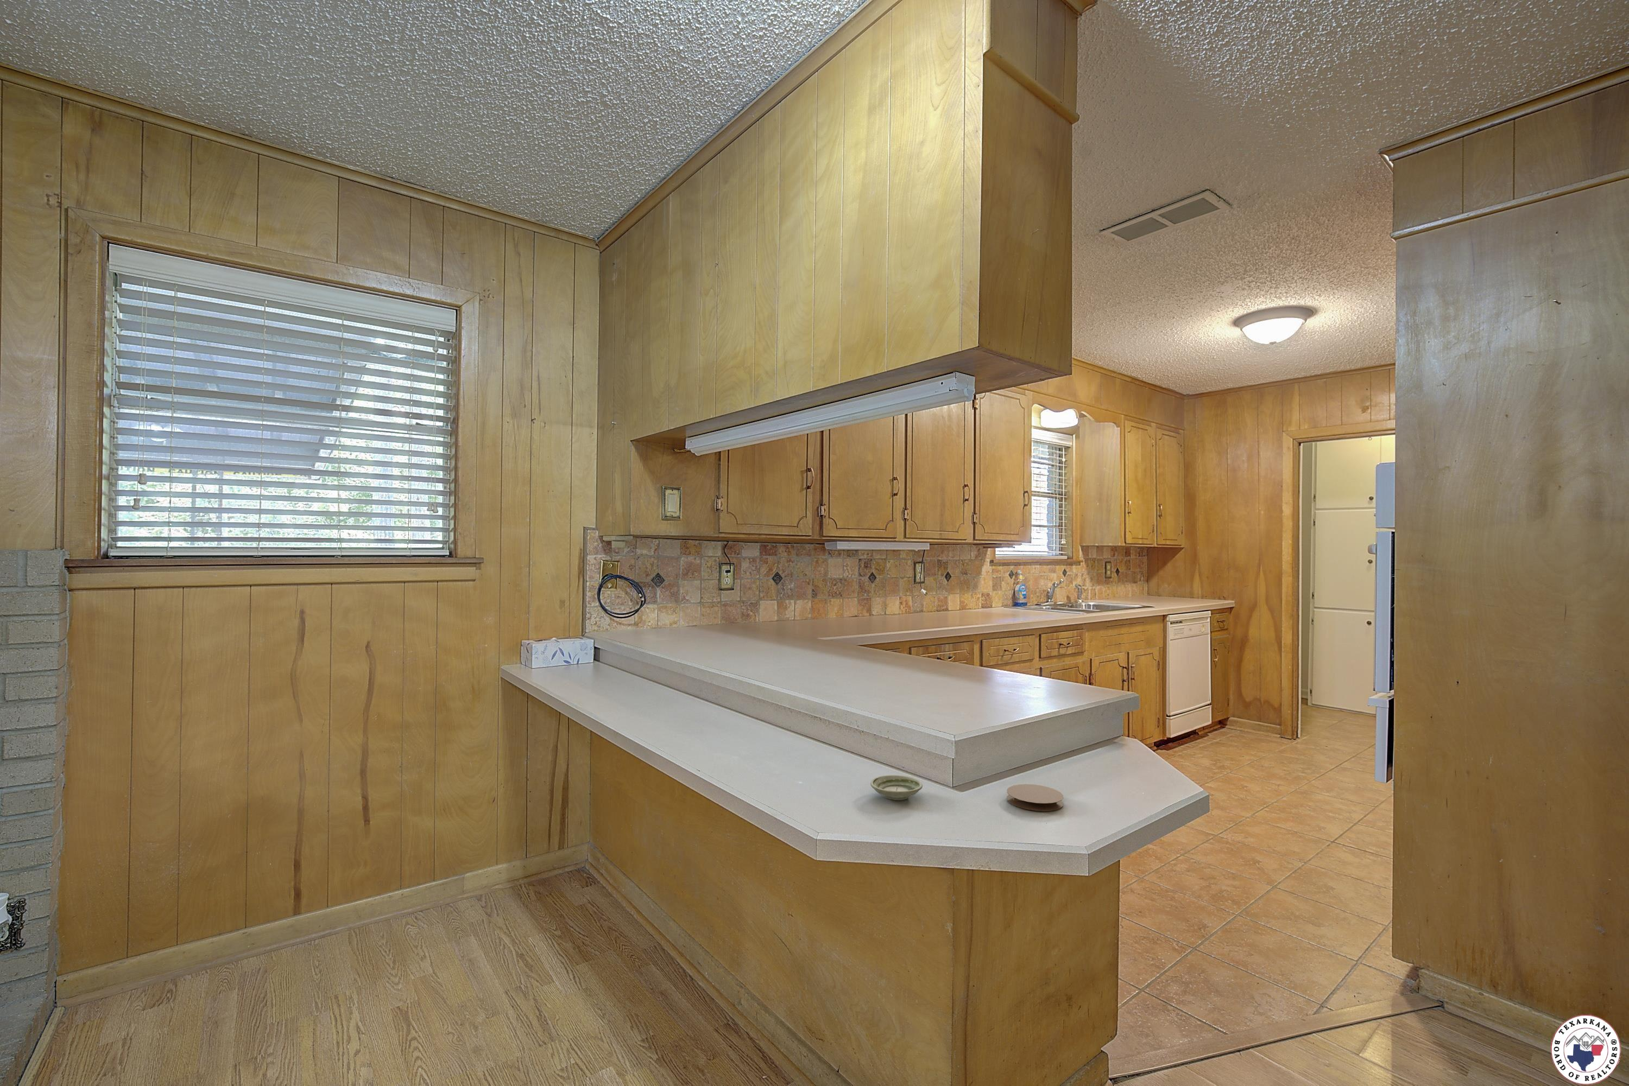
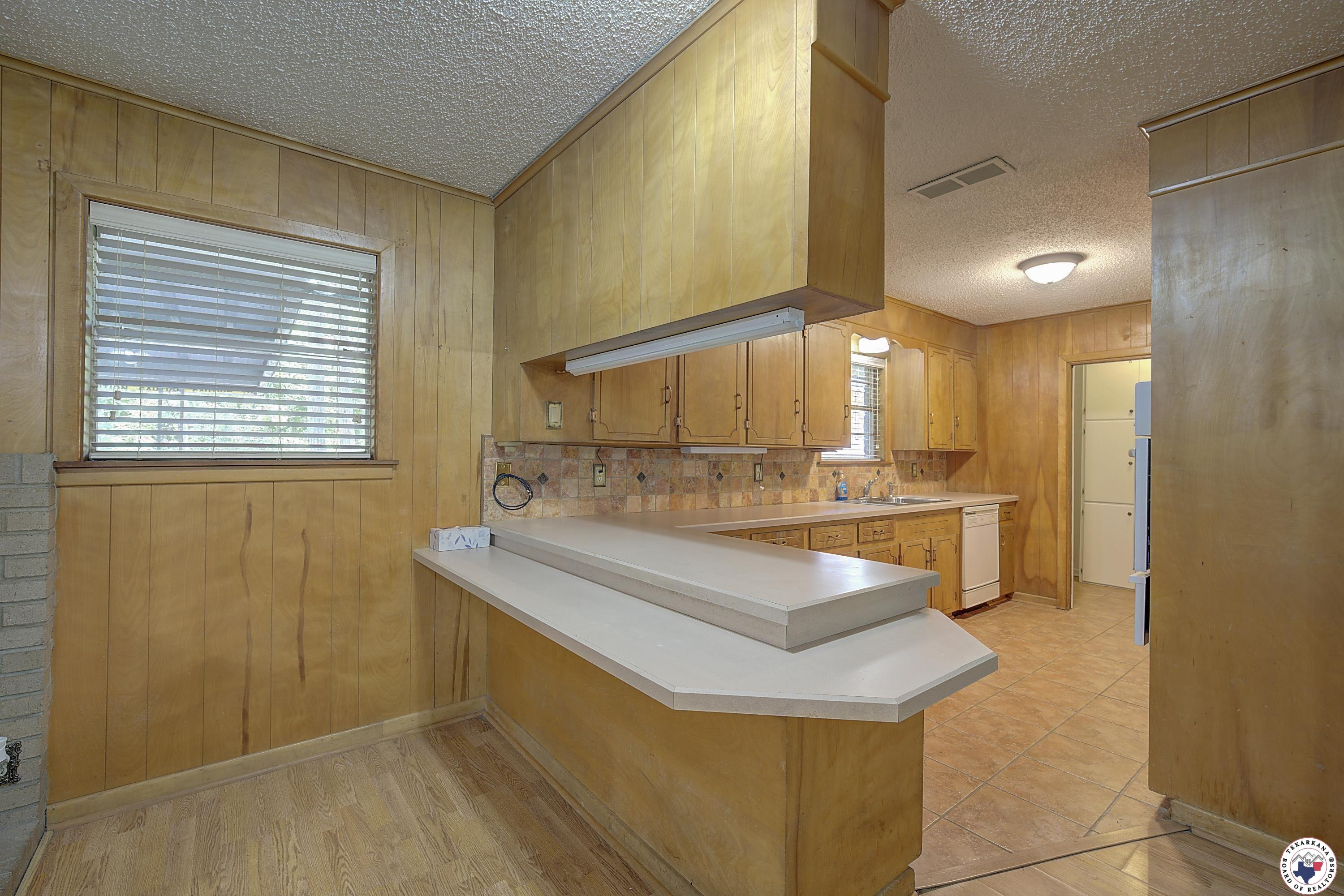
- coaster (1034, 796)
- saucer (896, 789)
